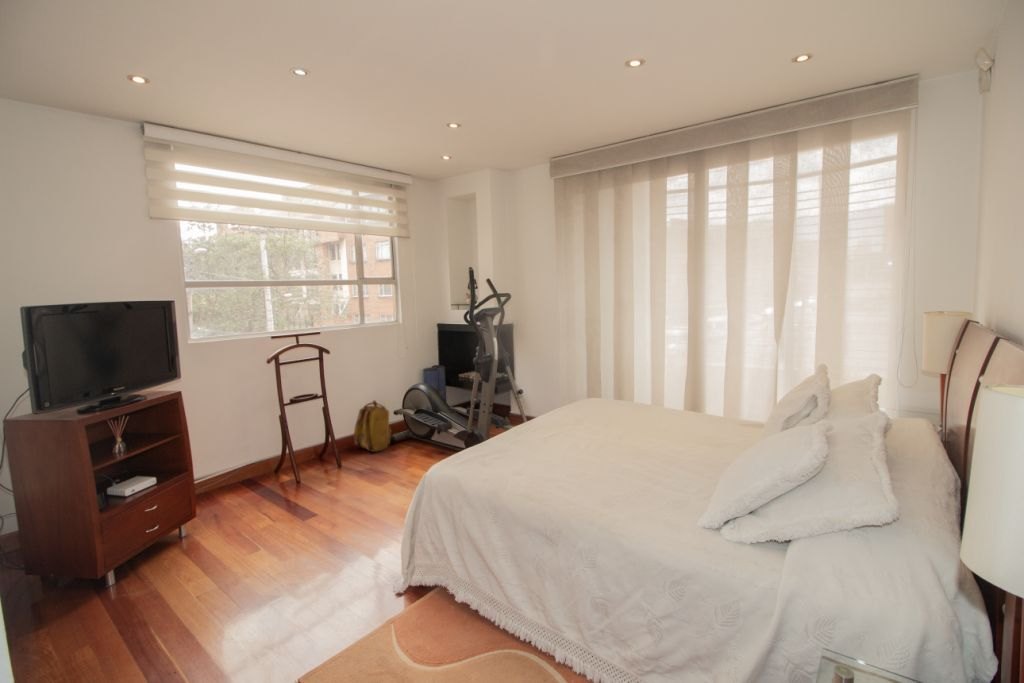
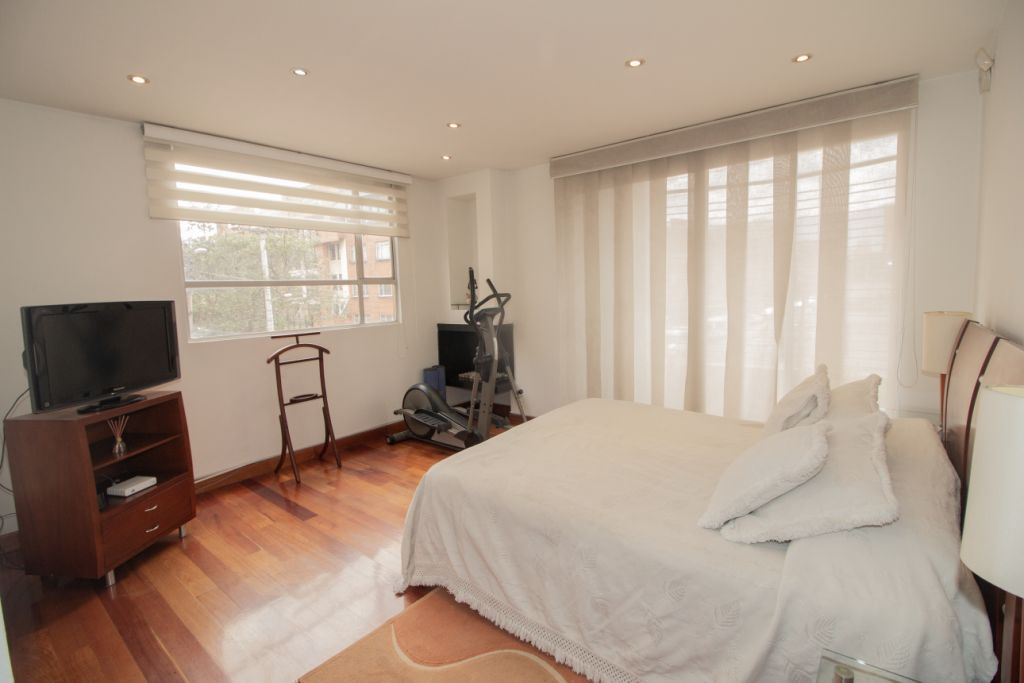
- backpack (372, 424)
